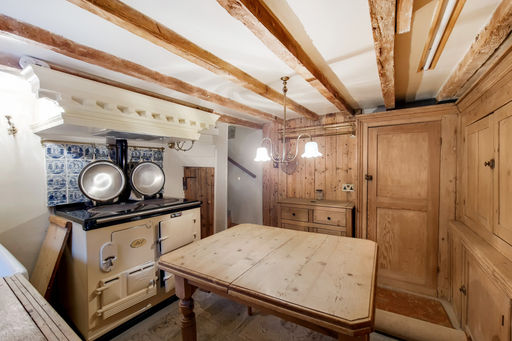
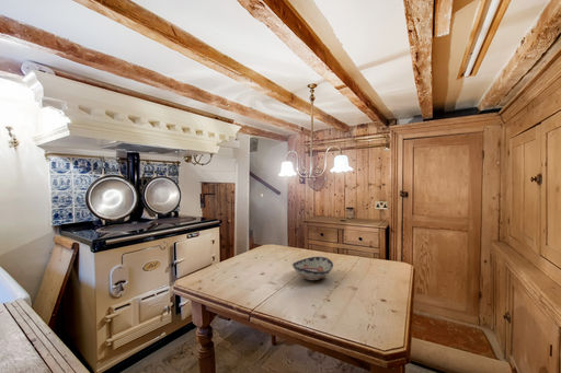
+ decorative bowl (312, 269)
